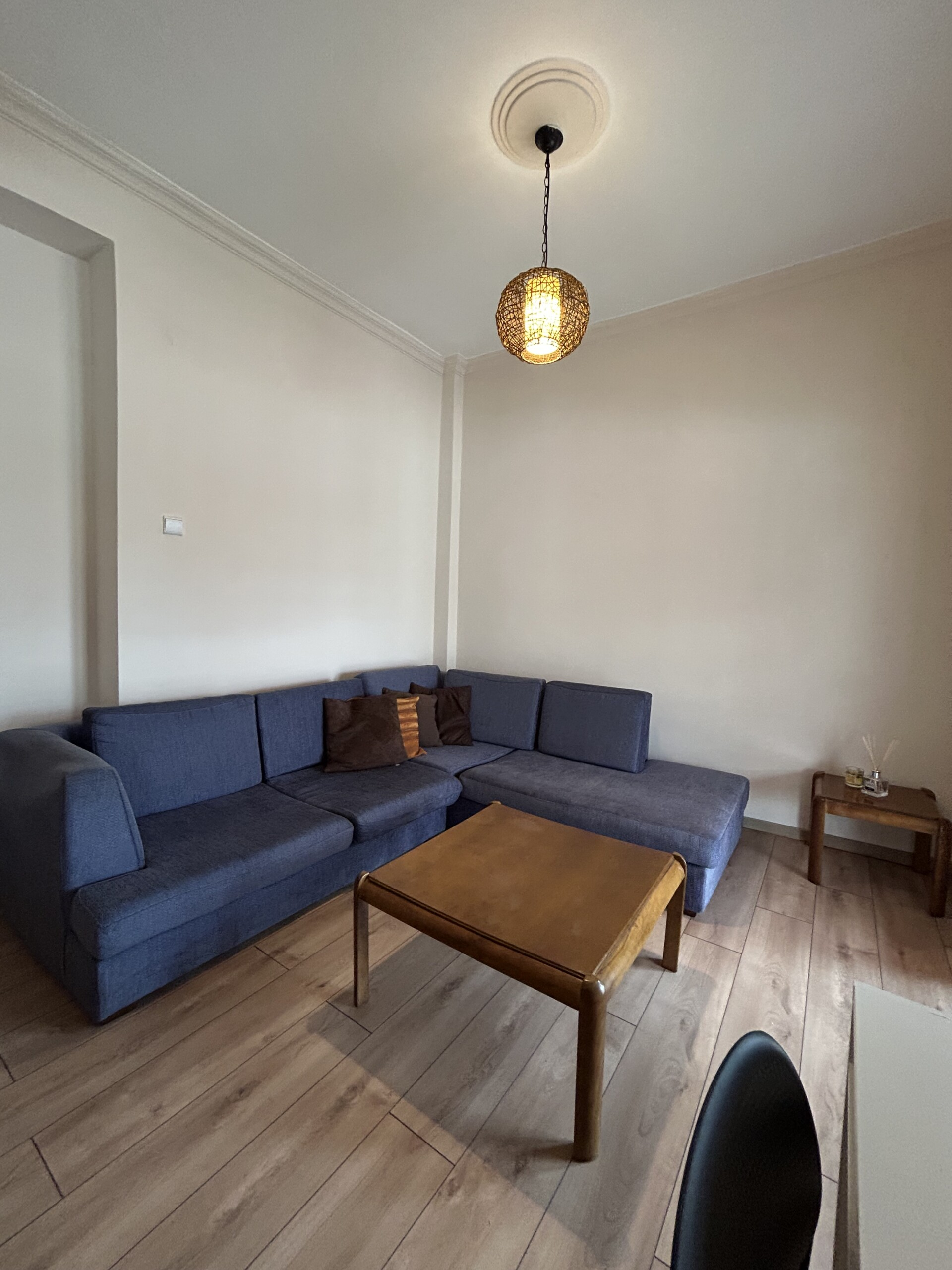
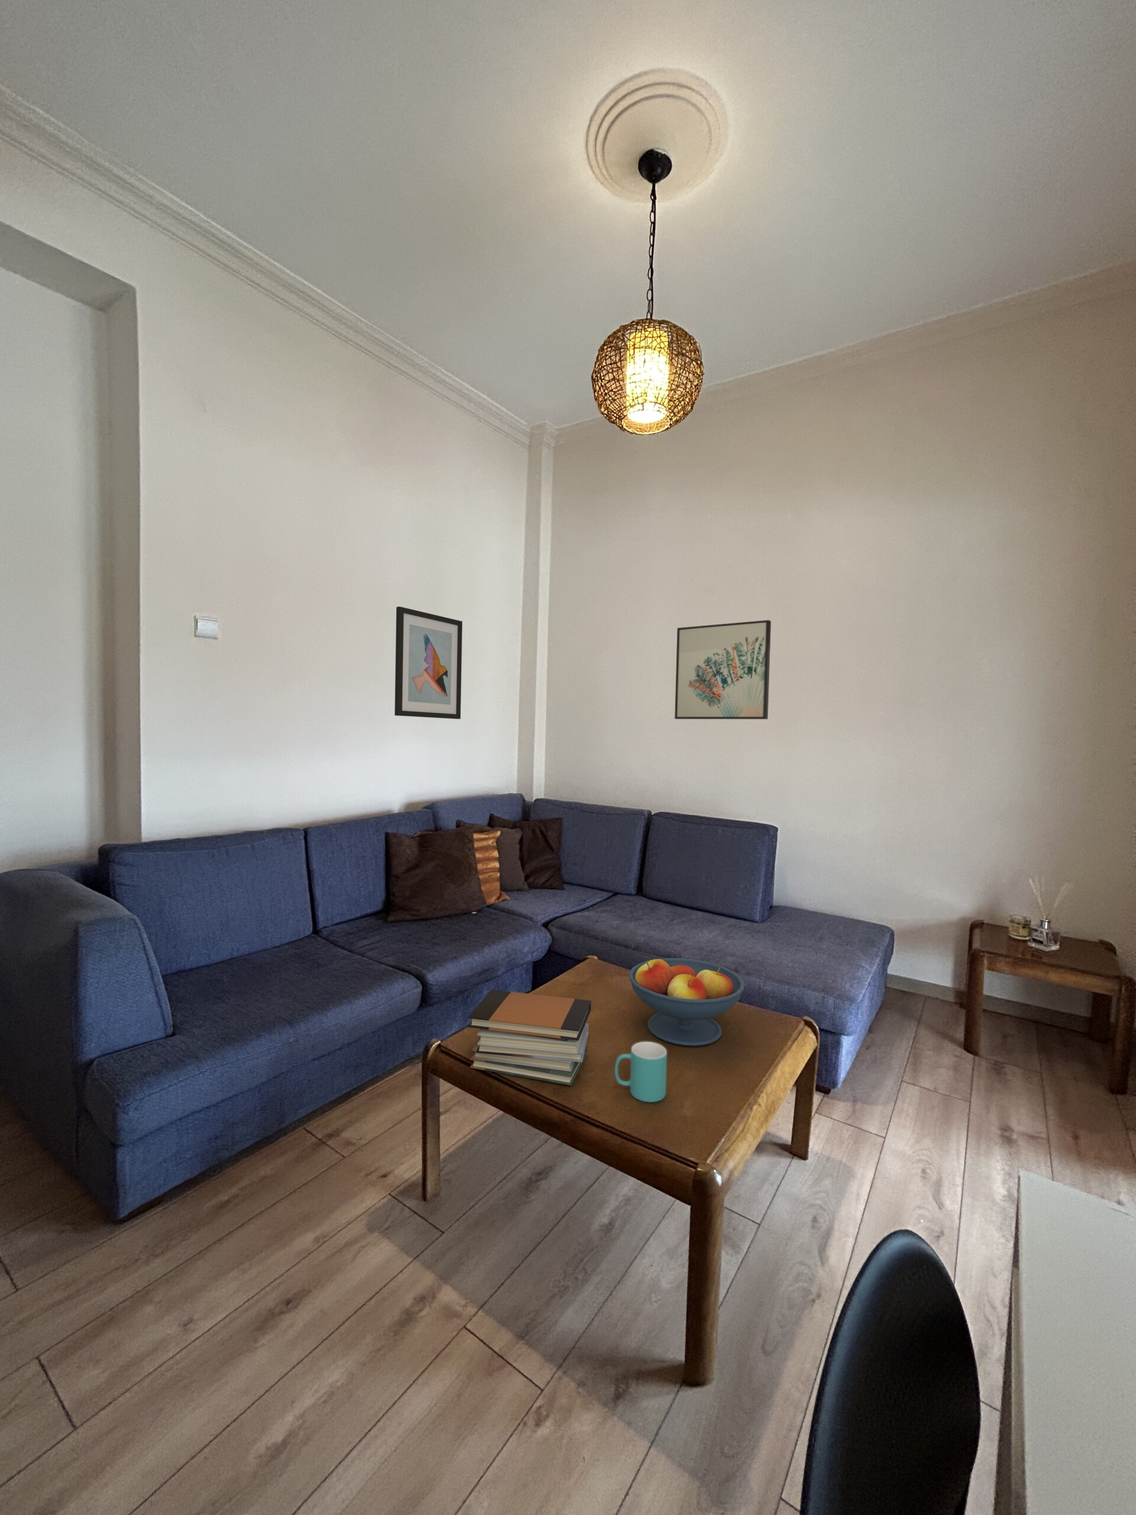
+ wall art (721, 672)
+ fruit bowl (685, 994)
+ book stack (532, 1034)
+ mug (640, 1070)
+ wall art (430, 666)
